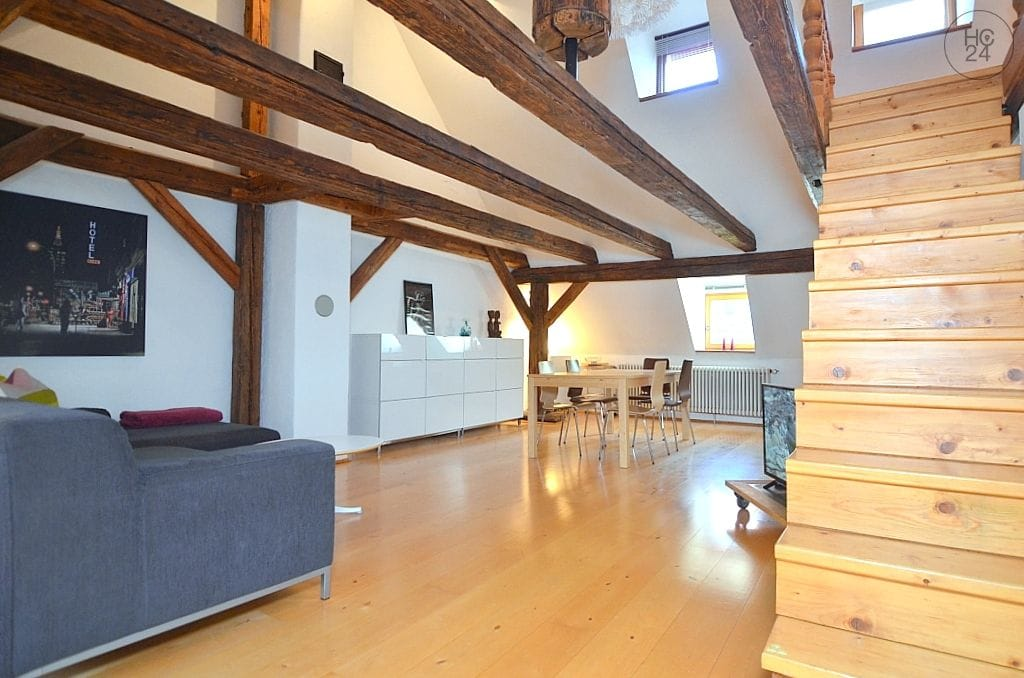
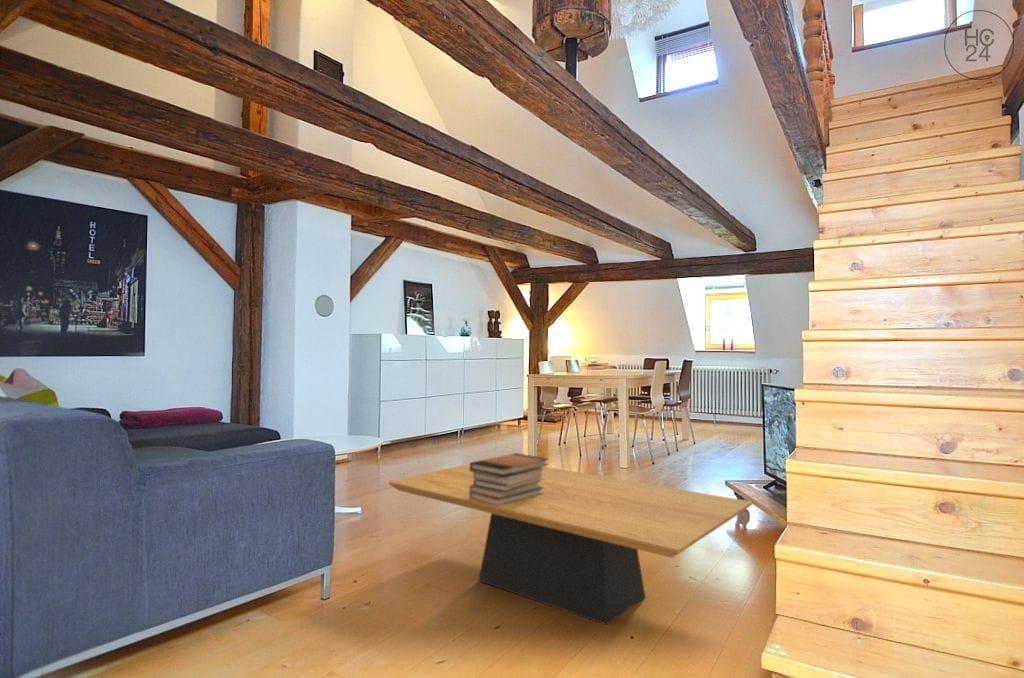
+ book stack (509, 477)
+ coffee table (559, 539)
